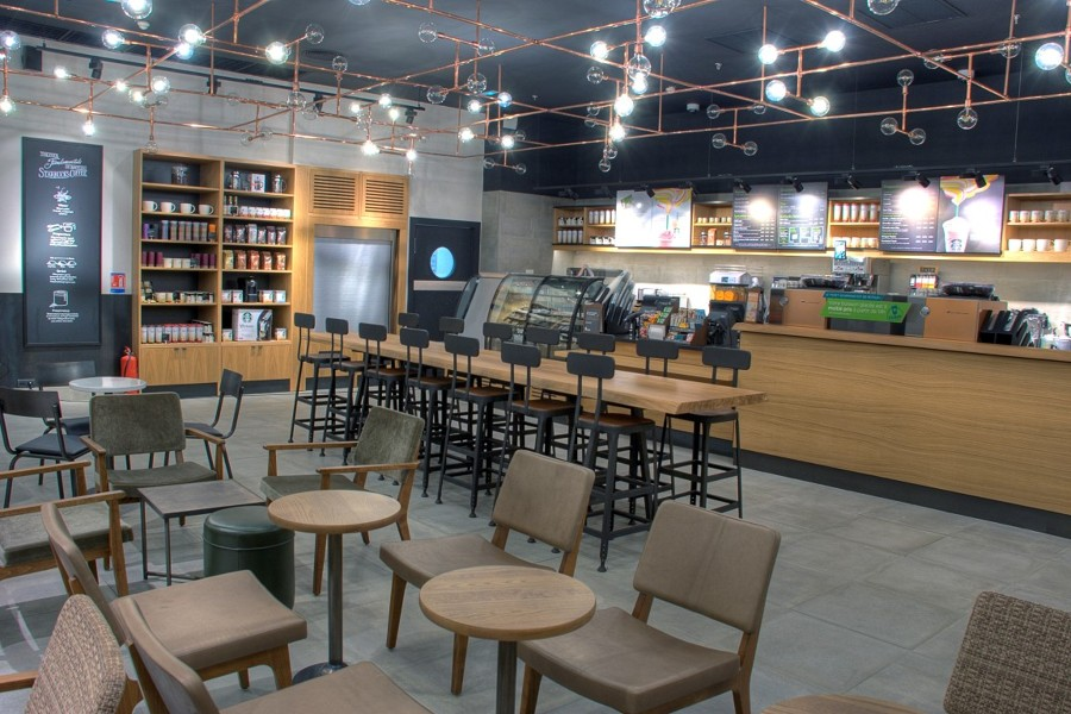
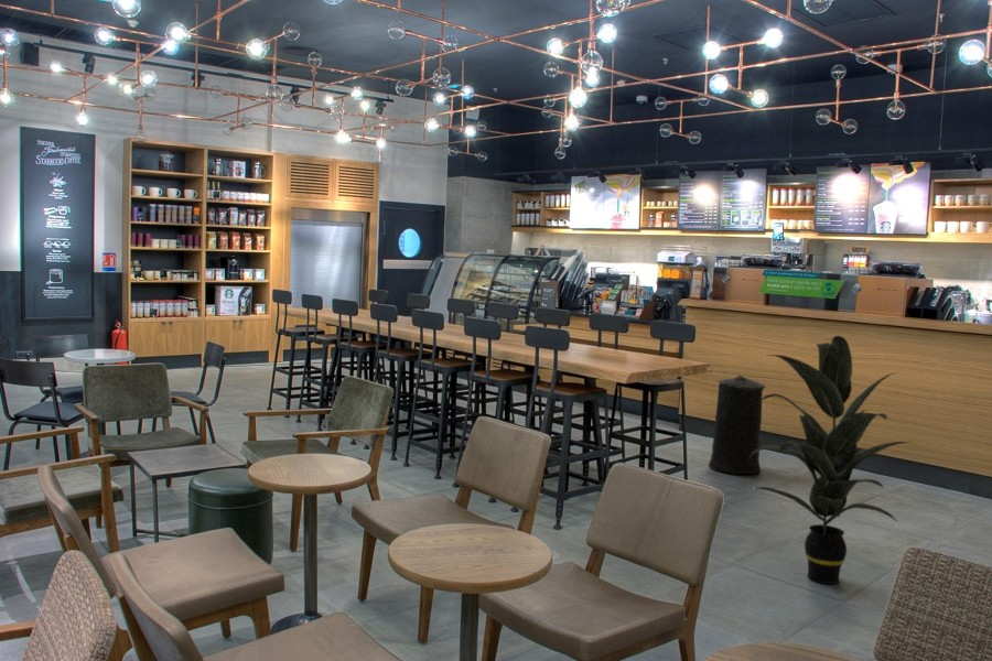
+ indoor plant (824, 458)
+ trash can (737, 421)
